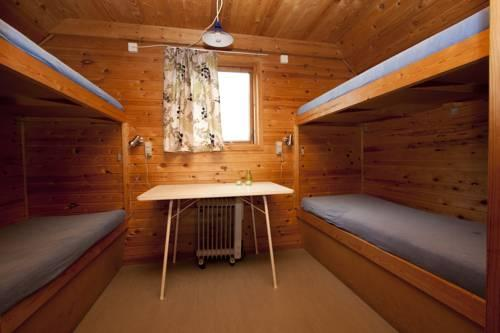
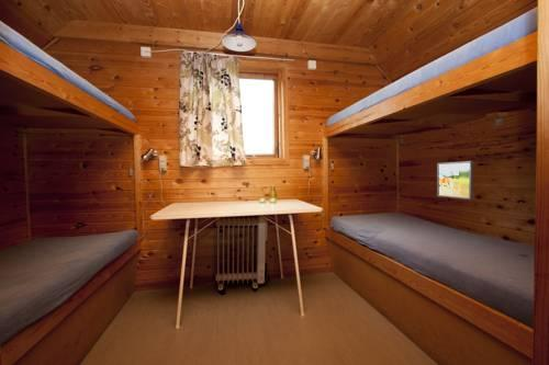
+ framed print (453, 180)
